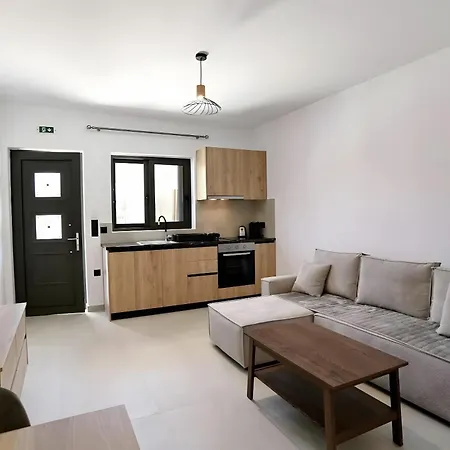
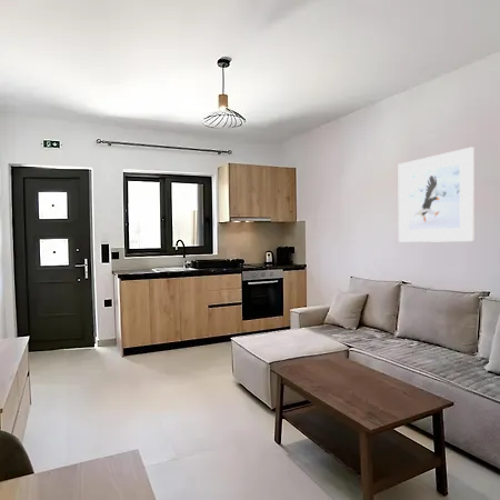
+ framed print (432, 199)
